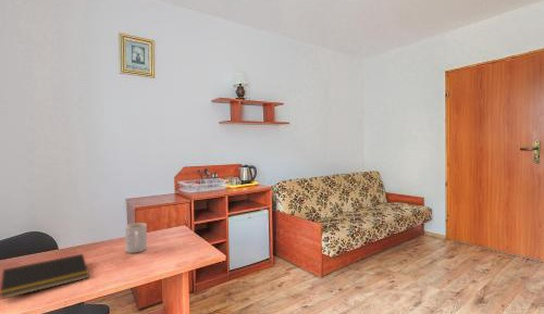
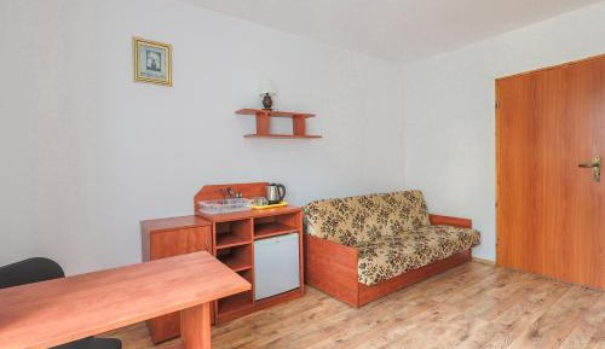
- mug (136, 238)
- notepad (47, 273)
